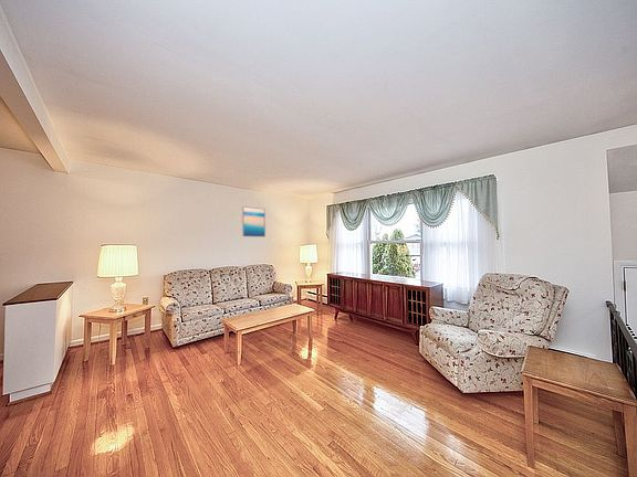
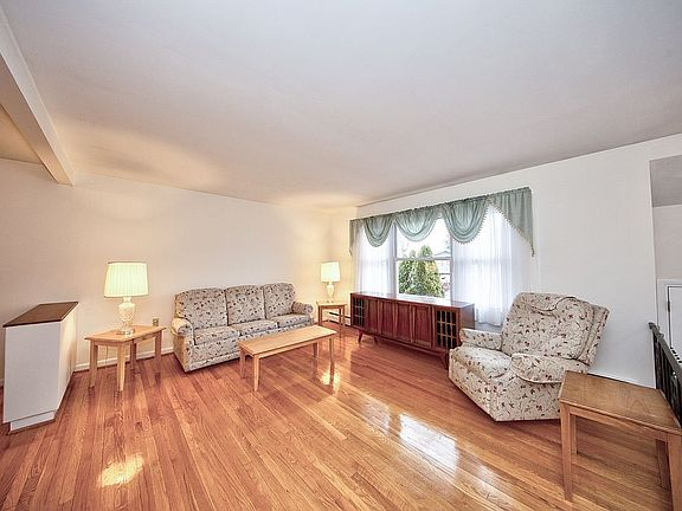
- wall art (253, 222)
